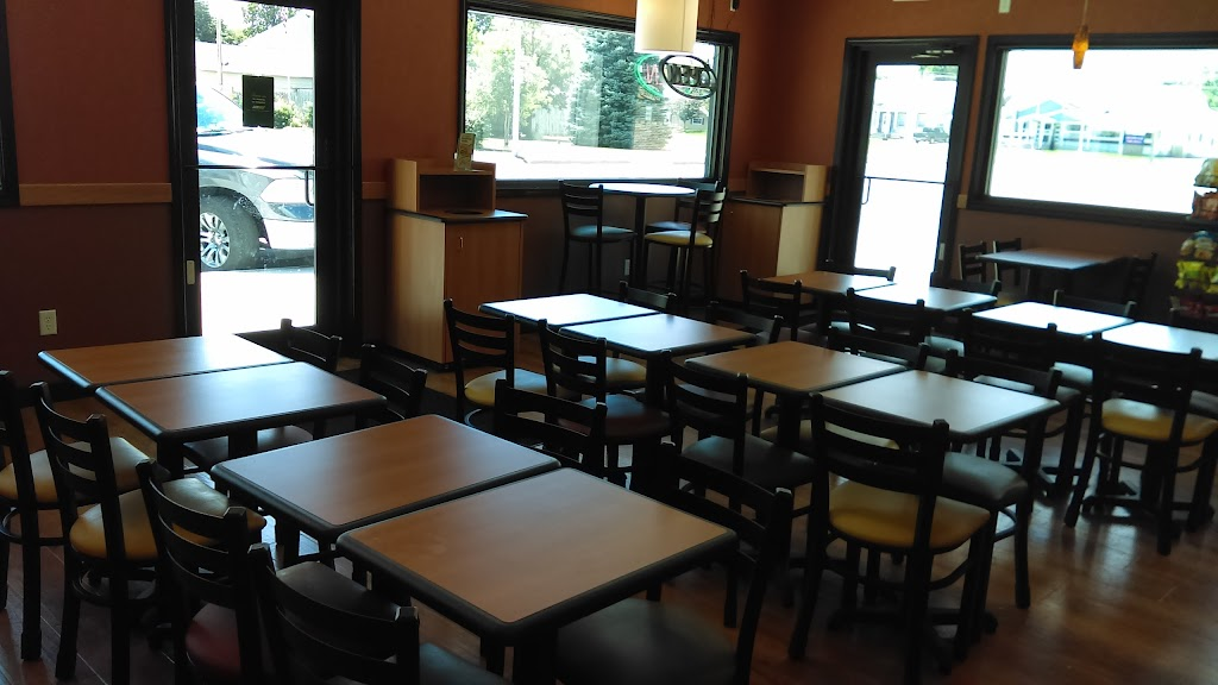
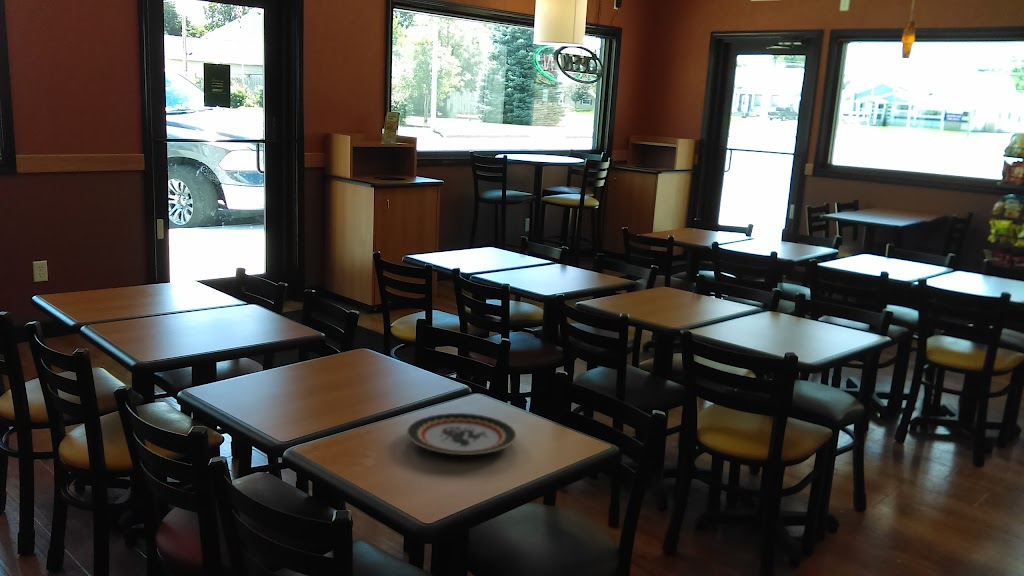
+ plate (461, 436)
